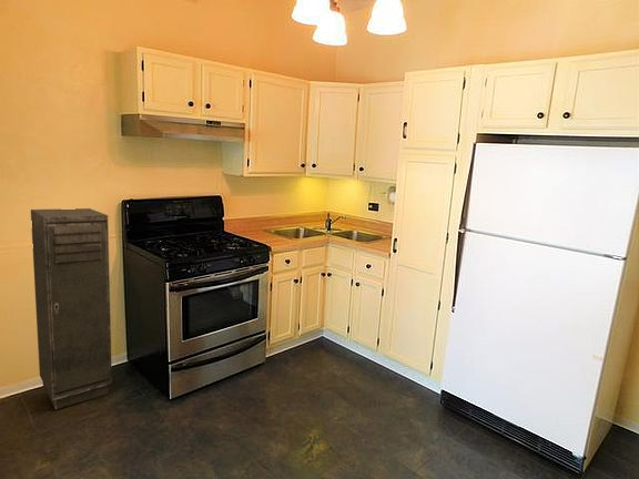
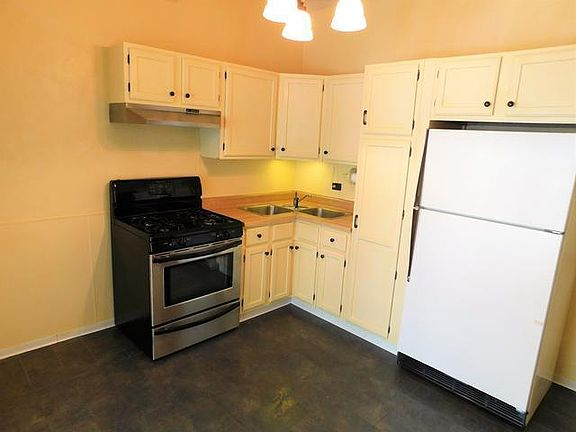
- storage cabinet (72, 304)
